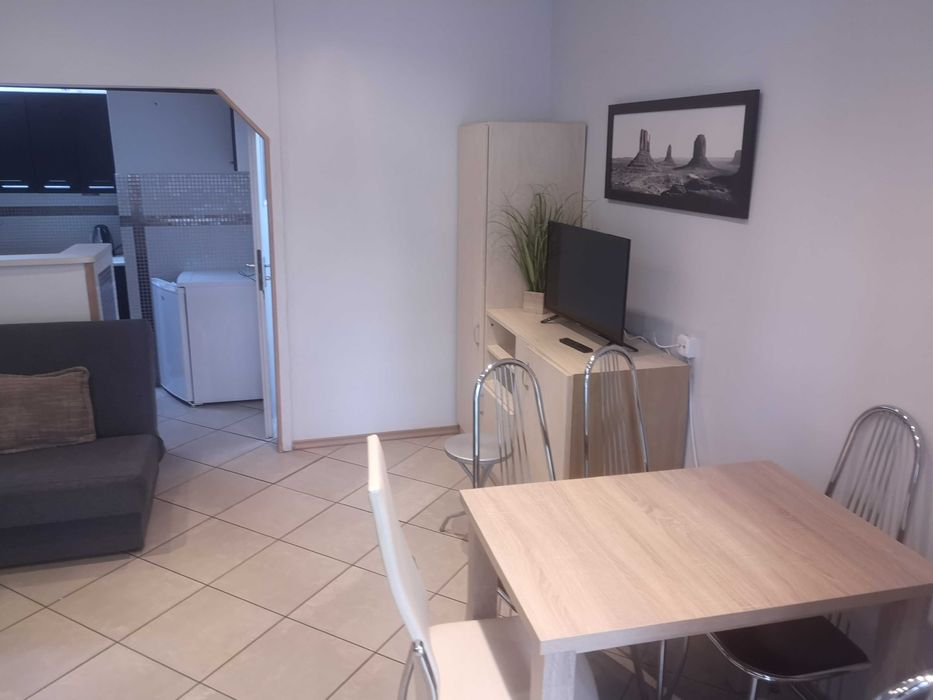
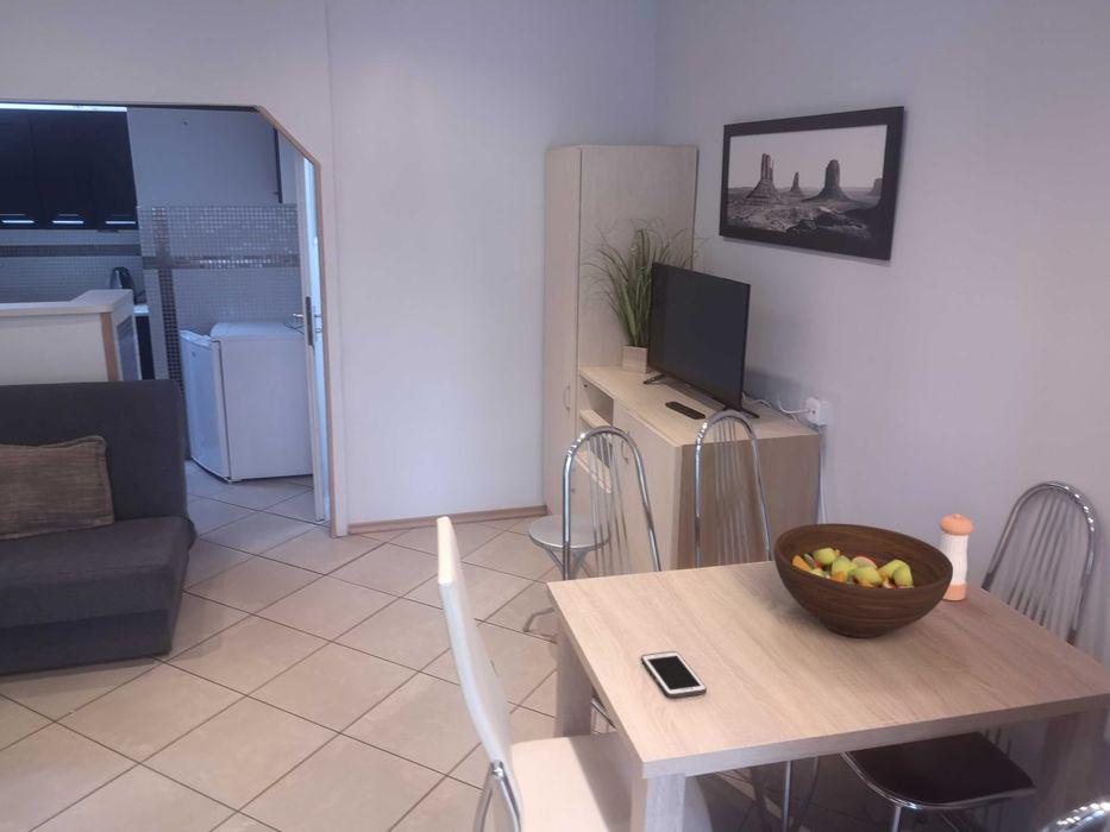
+ pepper shaker (952, 554)
+ cell phone (672, 673)
+ fruit bowl (857, 588)
